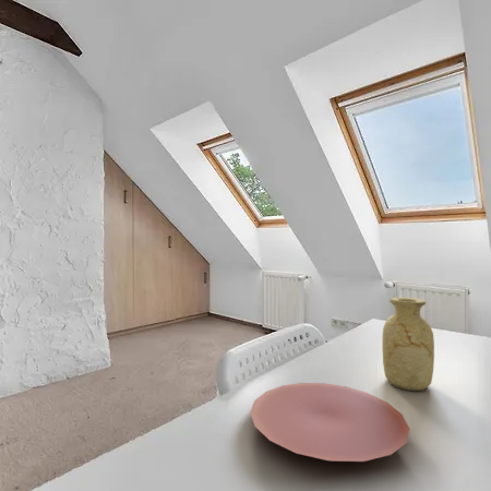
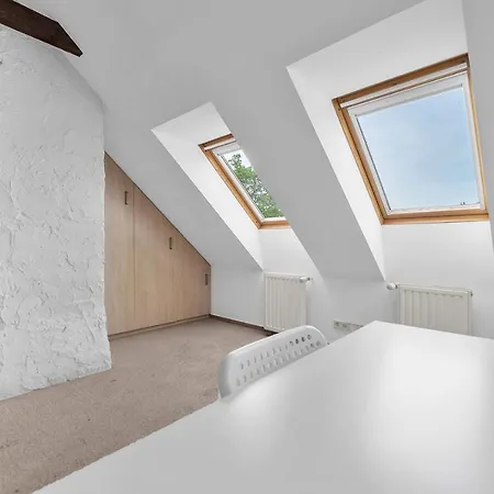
- vase (407, 340)
- plate (325, 419)
